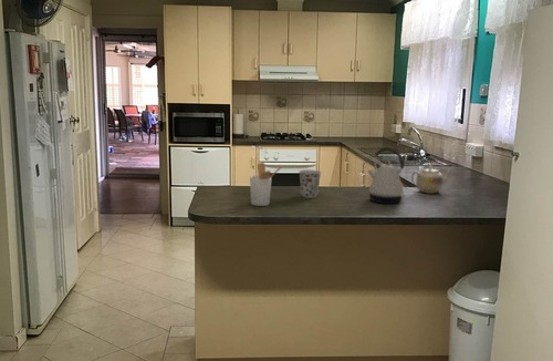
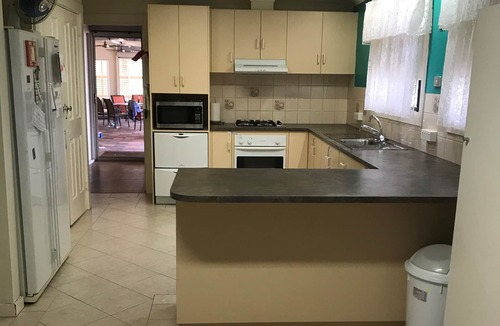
- cup (309, 184)
- utensil holder (265, 184)
- kettle (386, 174)
- teapot (430, 178)
